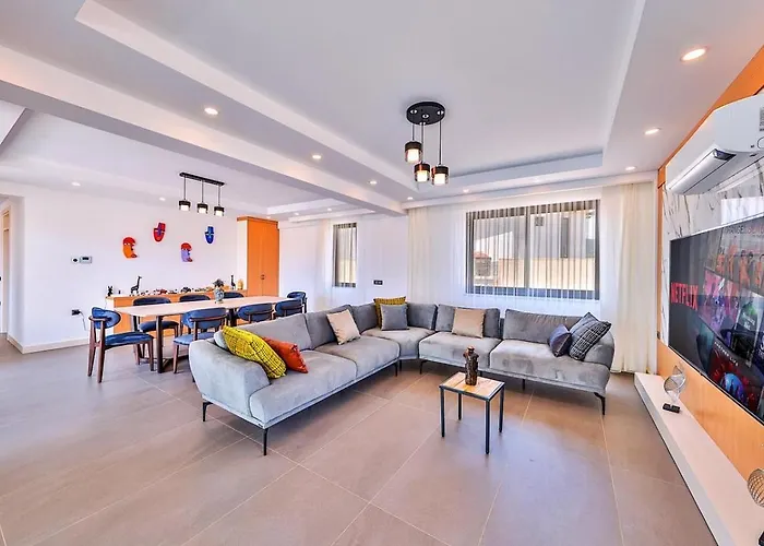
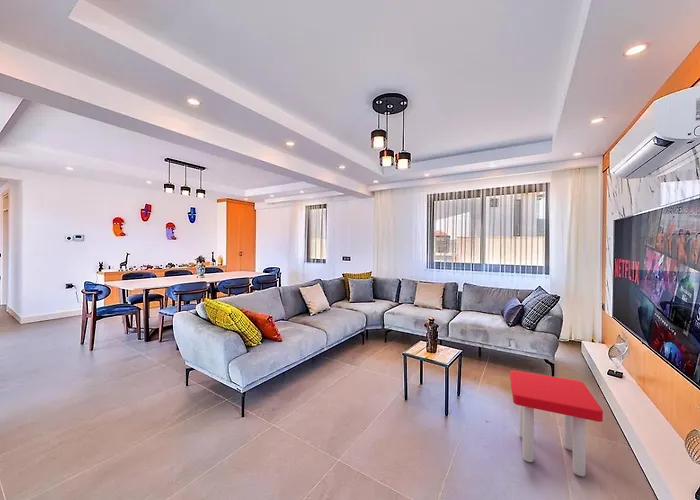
+ stool (549, 411)
